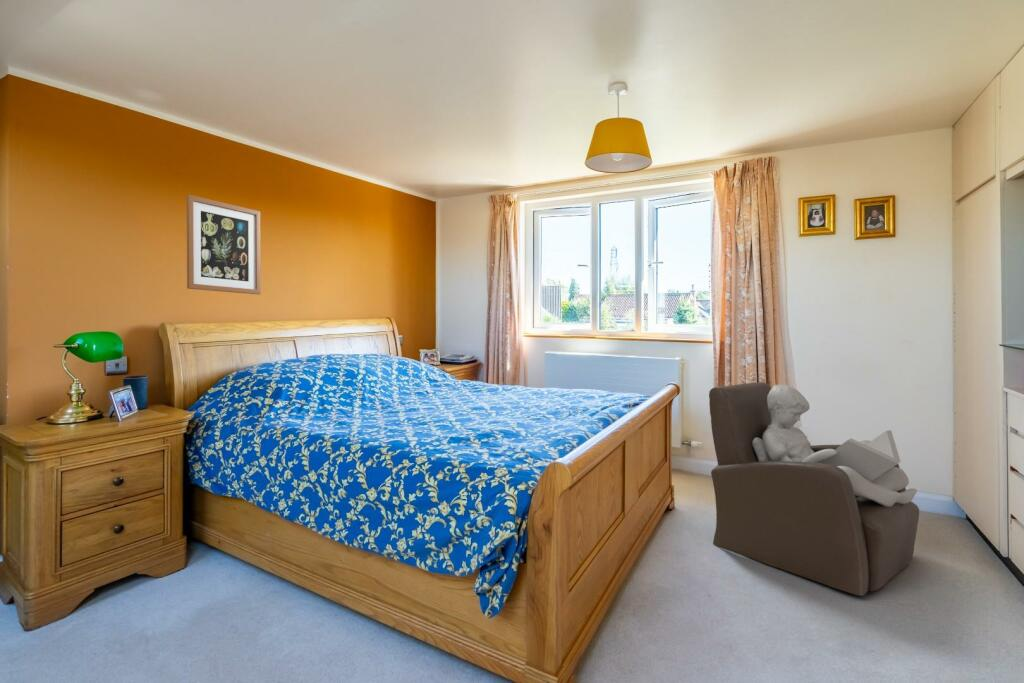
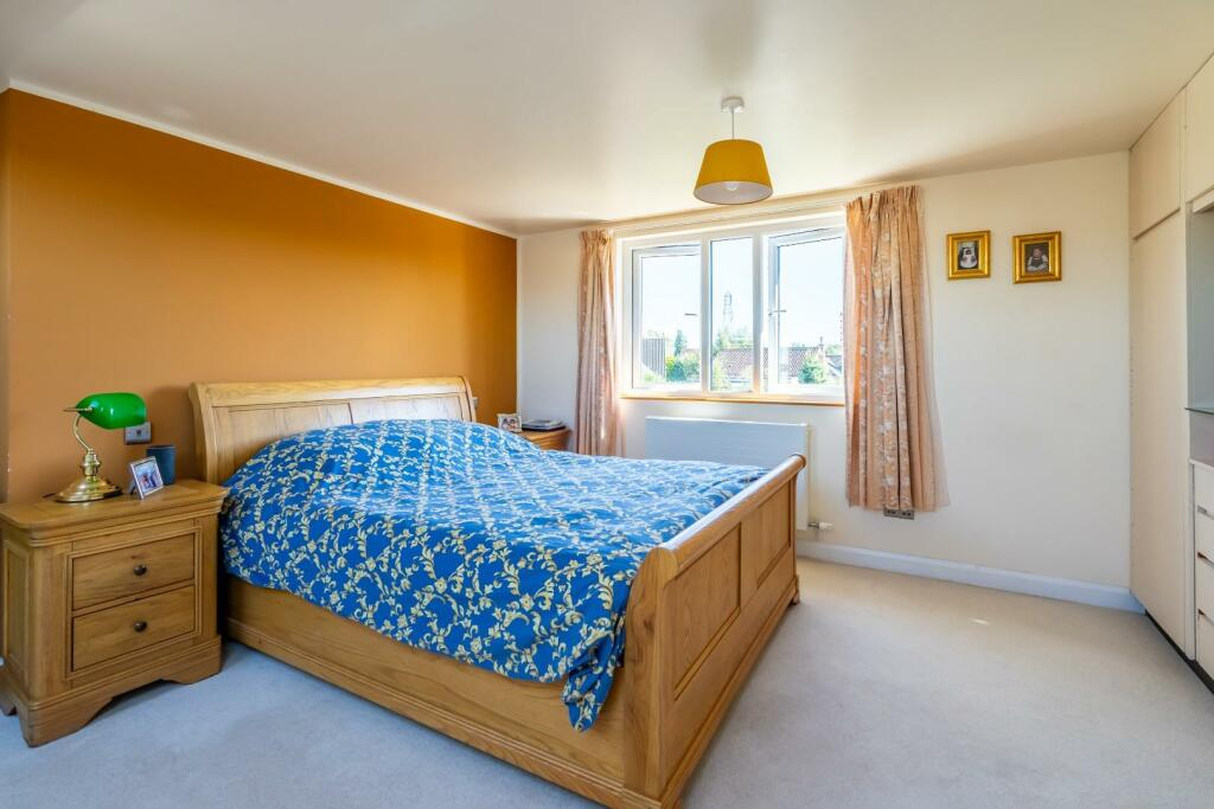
- armchair (809, 468)
- wall art (225, 247)
